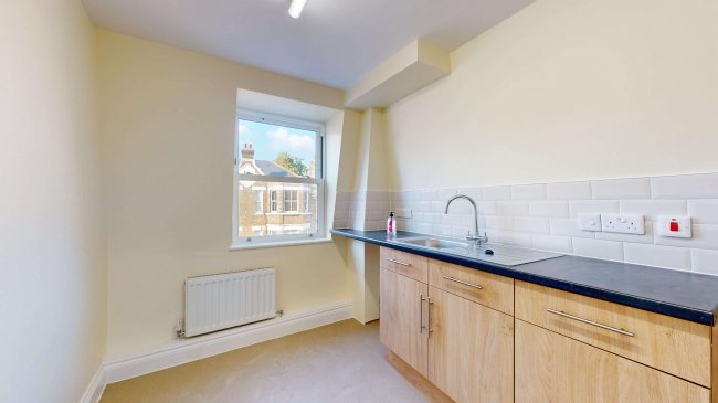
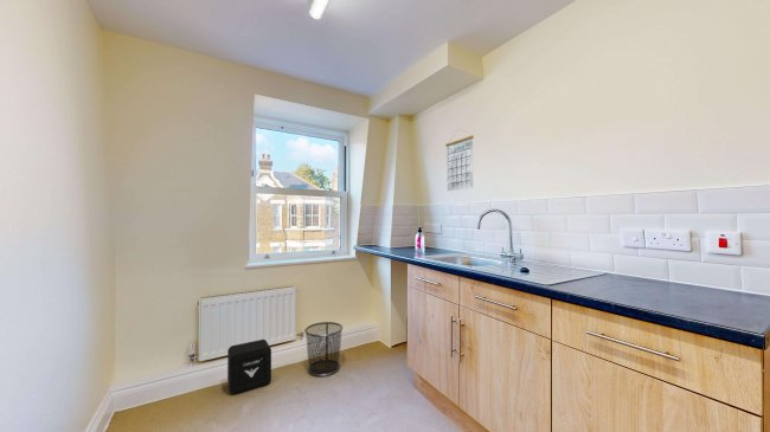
+ air purifier (249, 365)
+ waste bin (323, 348)
+ calendar (458, 159)
